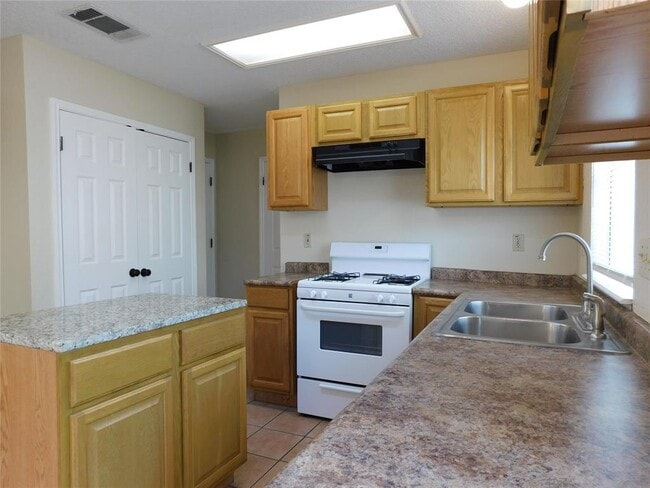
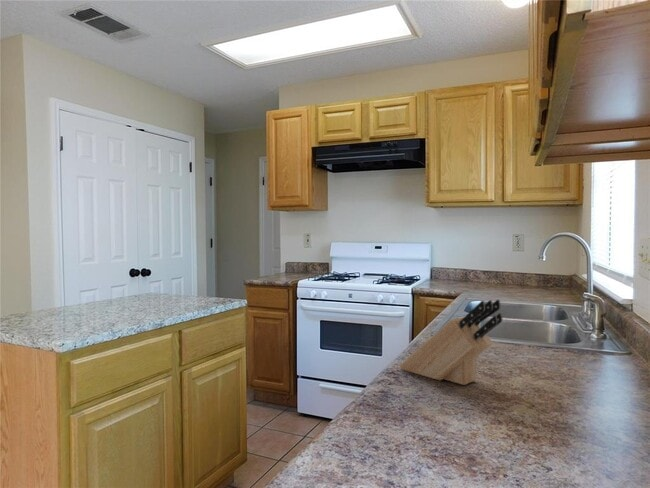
+ knife block (450, 336)
